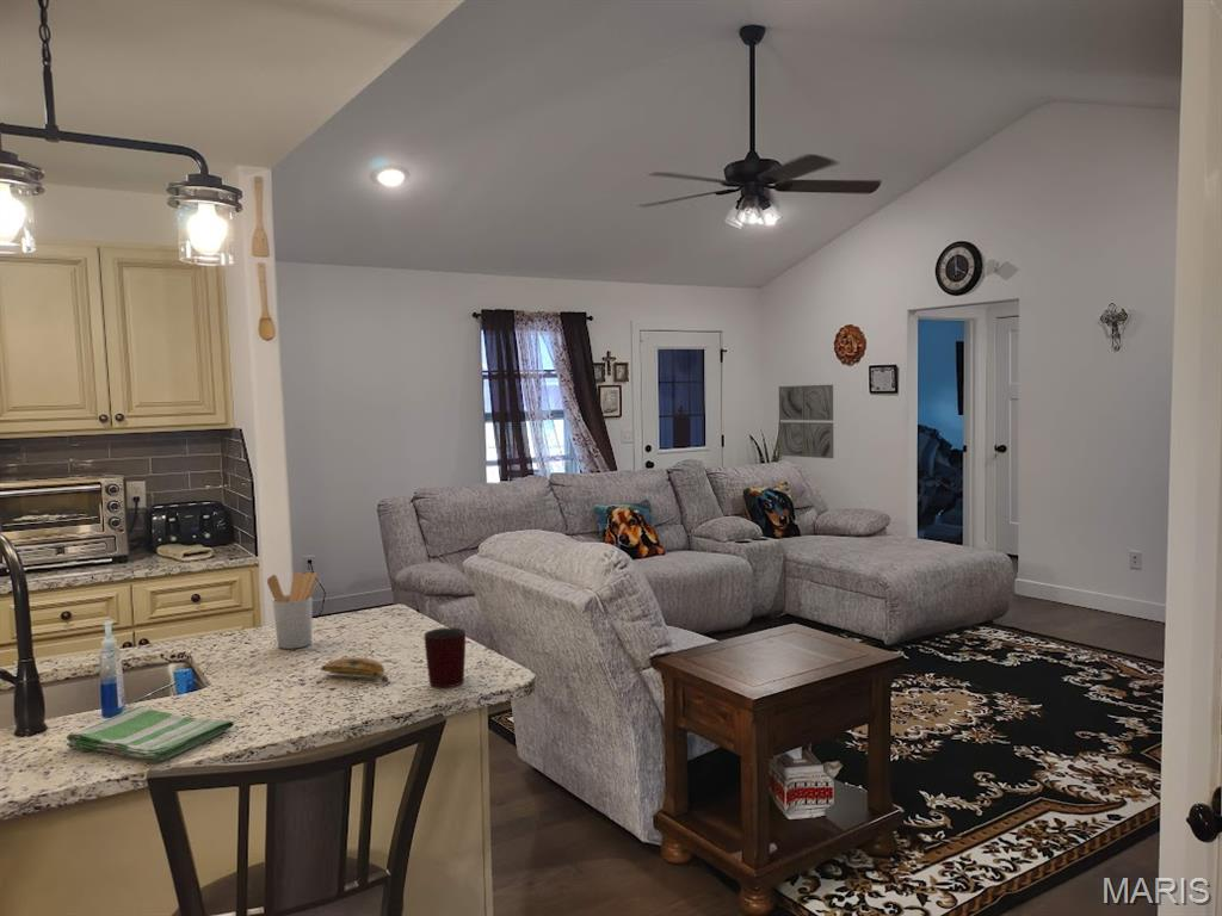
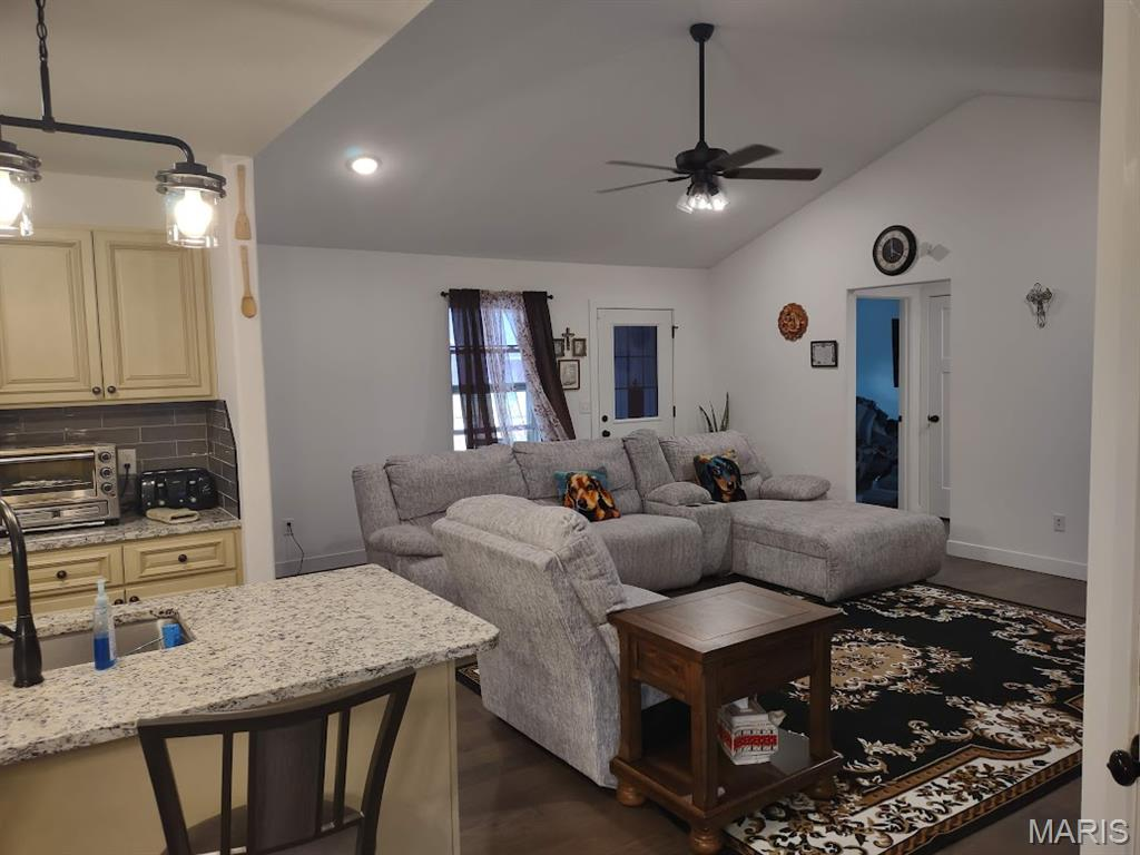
- mug (449, 655)
- utensil holder (297, 607)
- wall art (804, 422)
- banana (359, 667)
- dish towel (149, 731)
